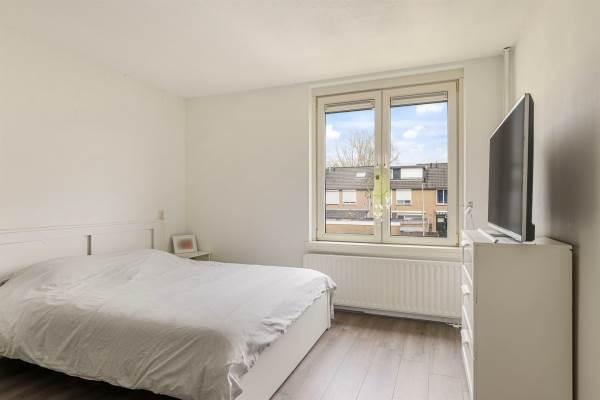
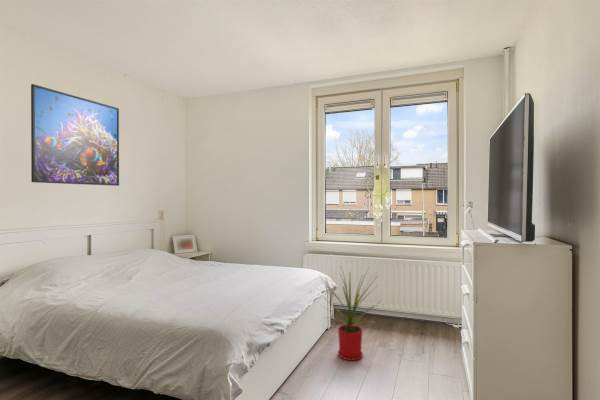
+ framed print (80, 140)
+ house plant (349, 311)
